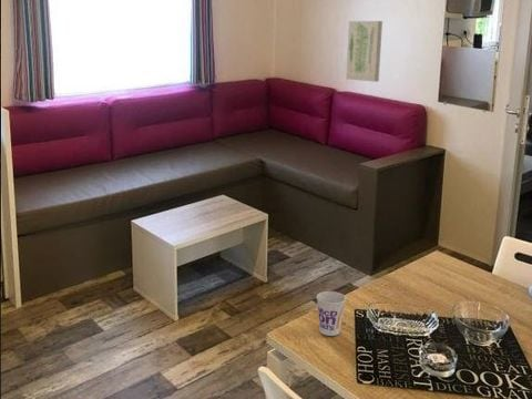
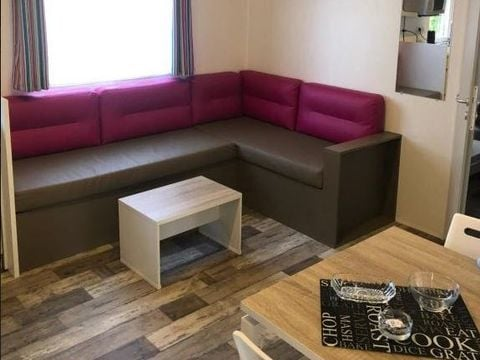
- wall art (364, 51)
- cup (330, 314)
